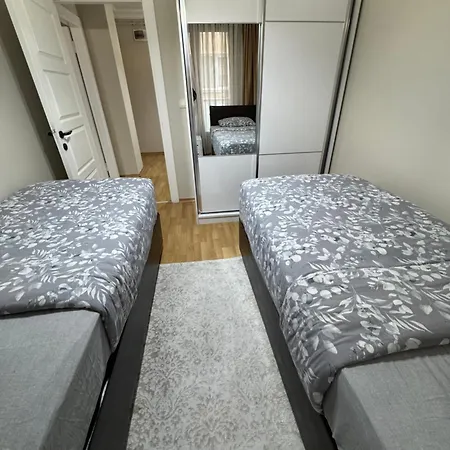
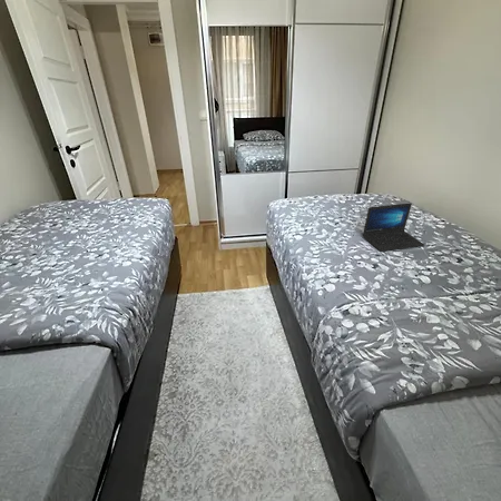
+ laptop (395, 226)
